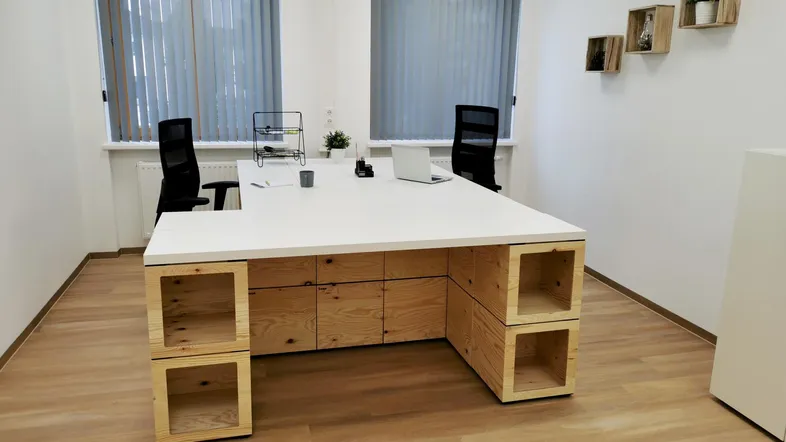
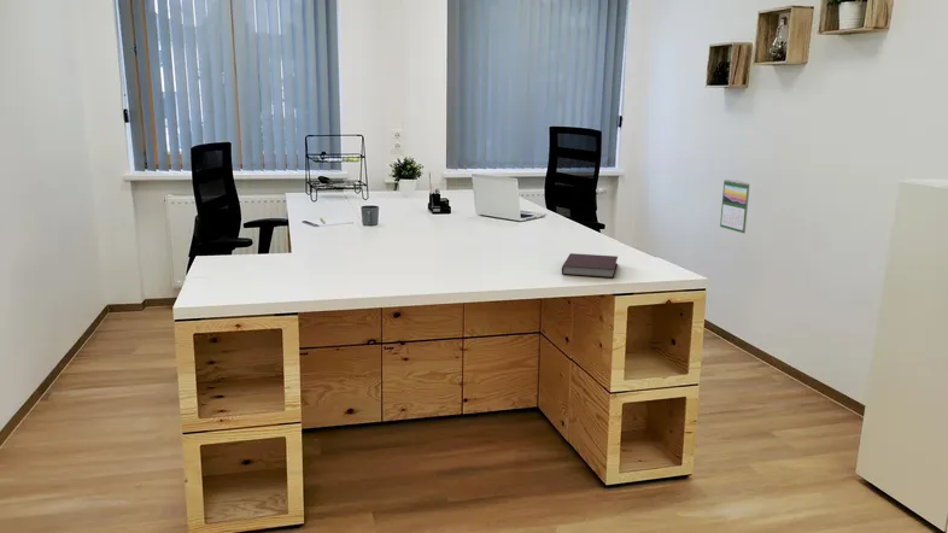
+ calendar (735, 205)
+ notebook (590, 264)
